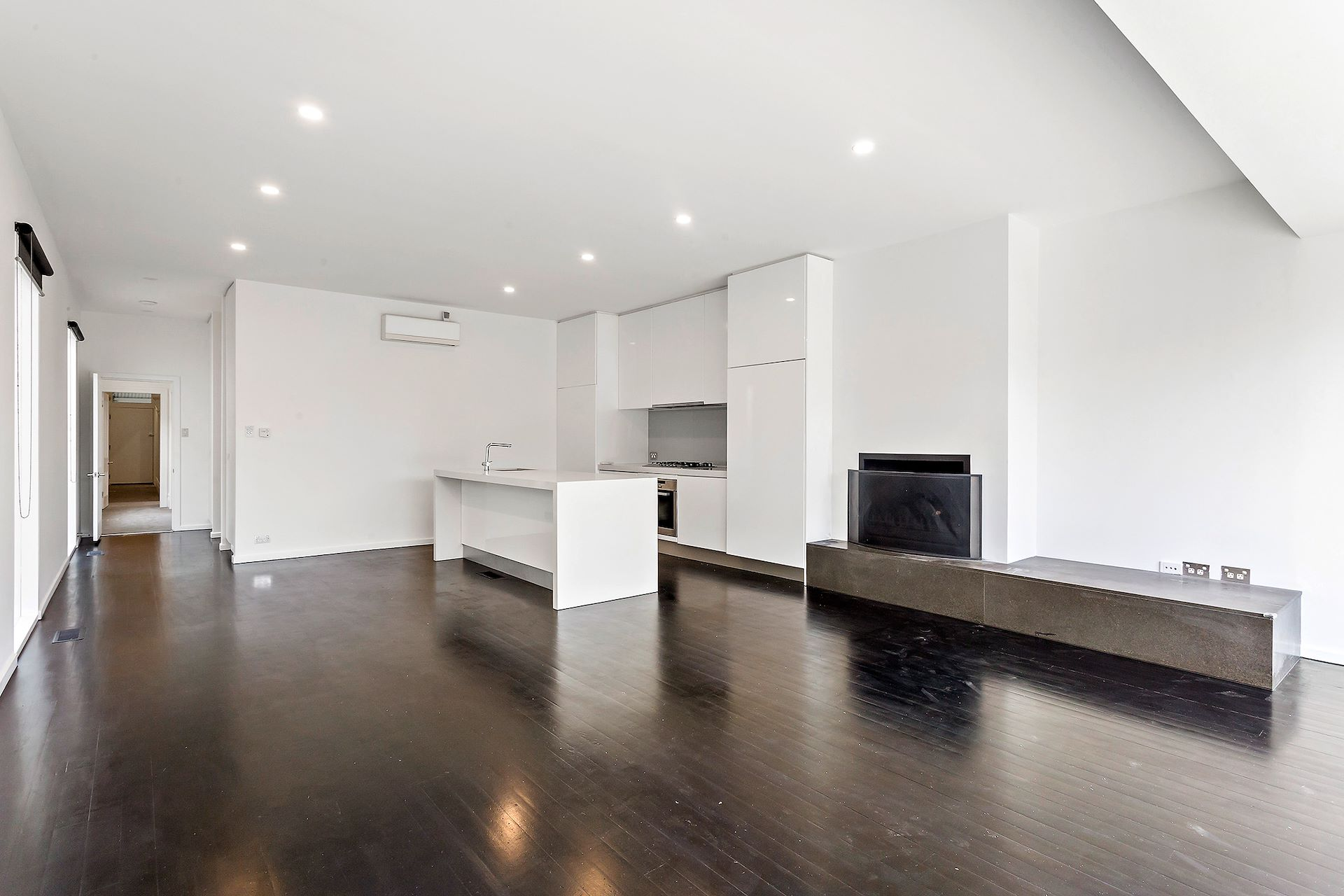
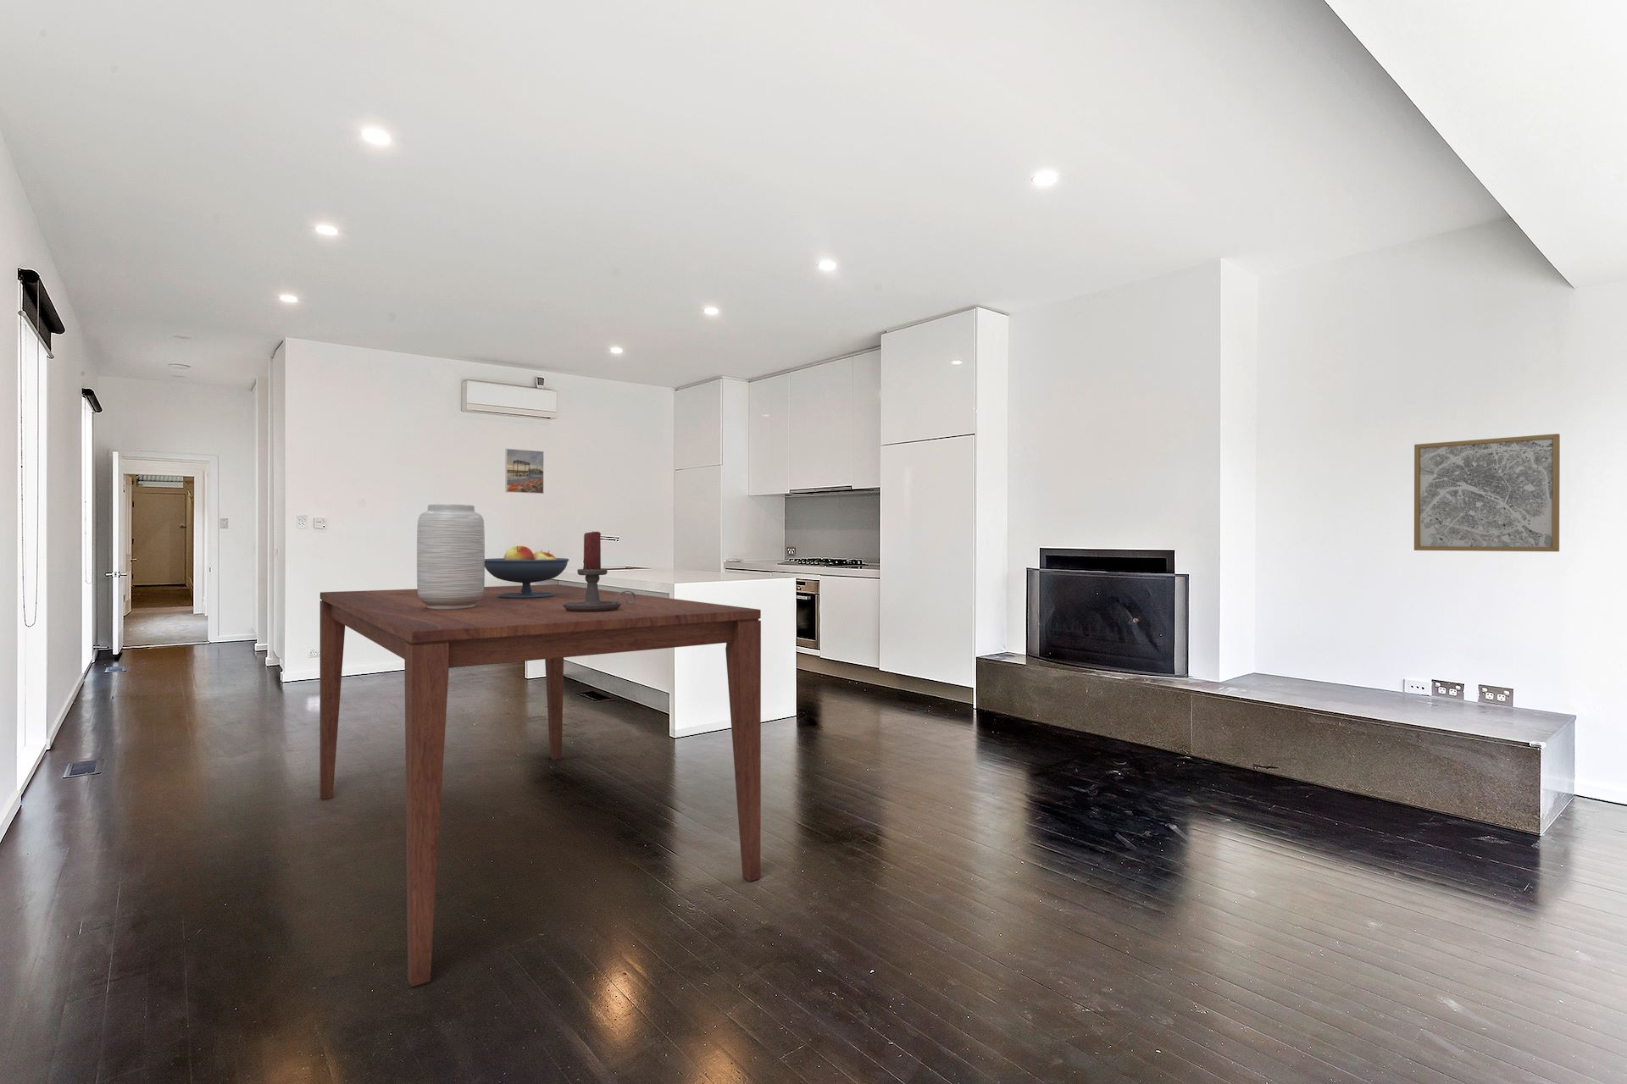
+ wall art (1483, 495)
+ fruit bowl (527, 570)
+ candle holder (600, 569)
+ dining table (547, 710)
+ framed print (524, 471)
+ vase (450, 555)
